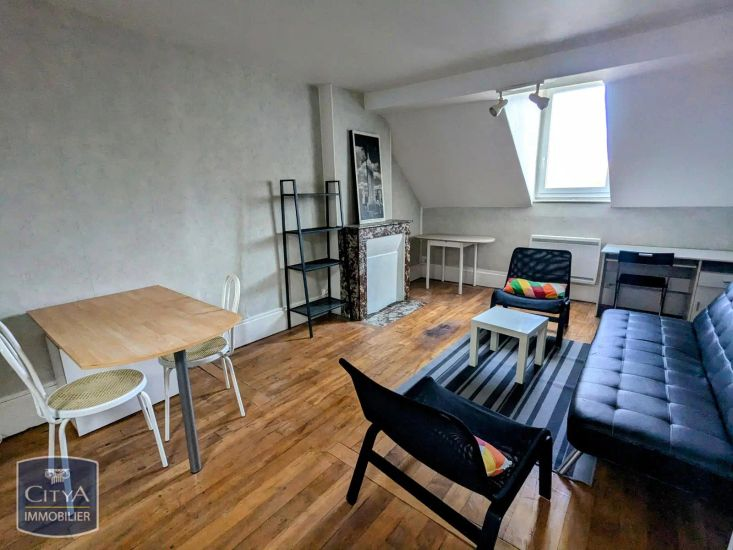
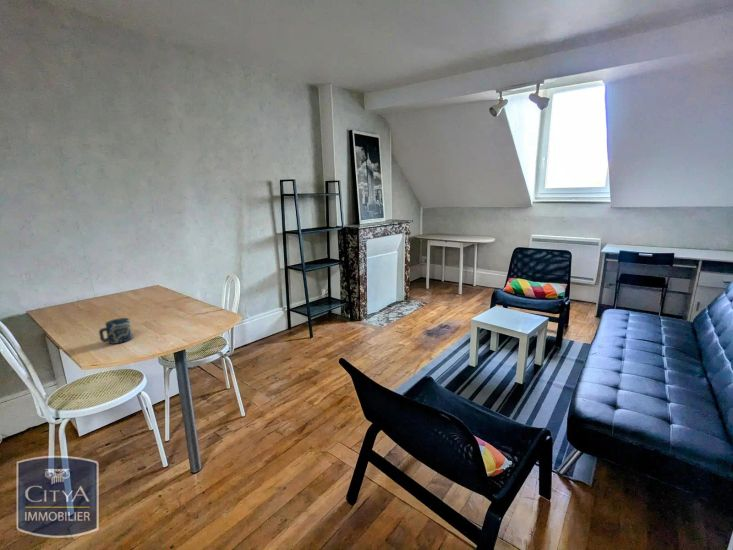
+ cup (115, 331)
